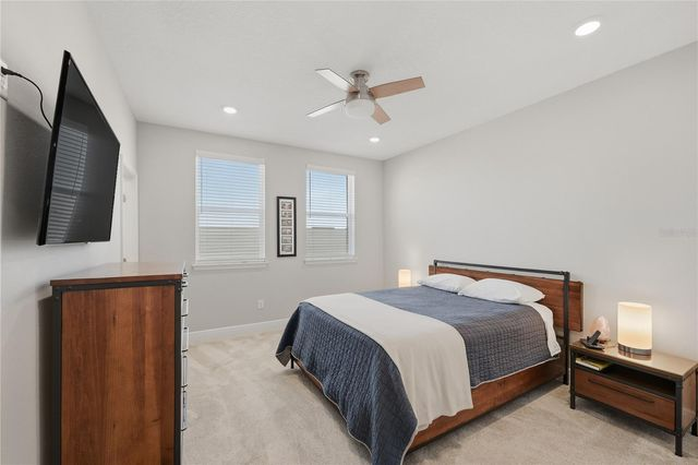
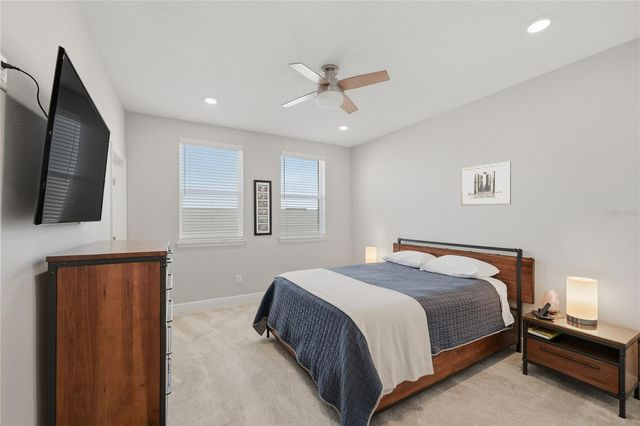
+ wall art (484, 185)
